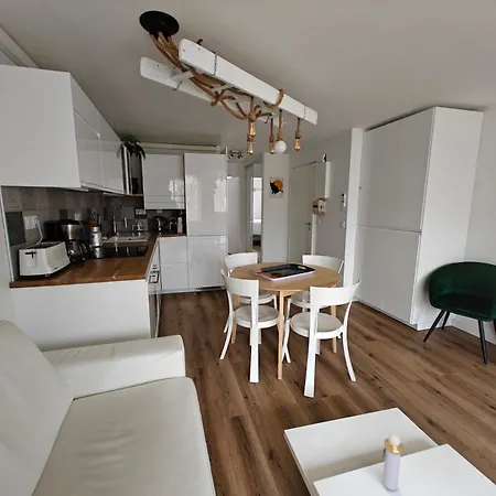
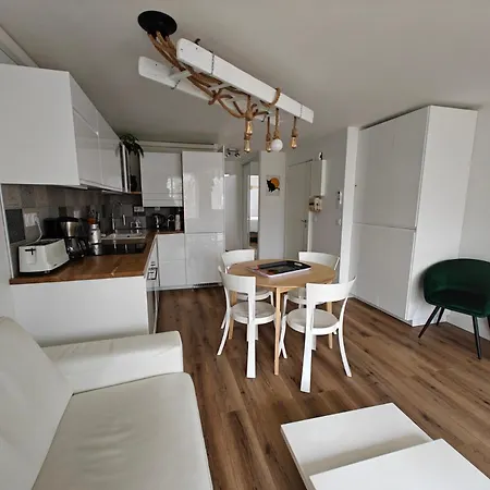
- perfume bottle (391, 460)
